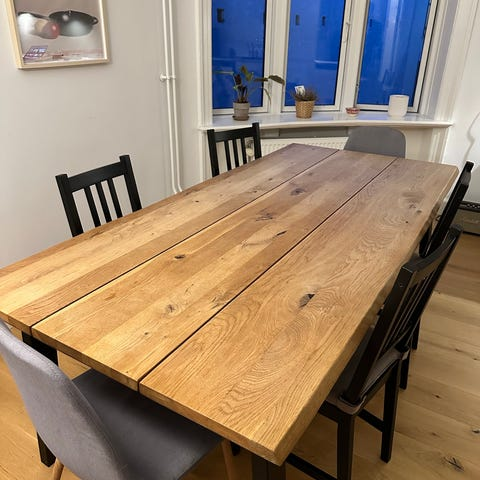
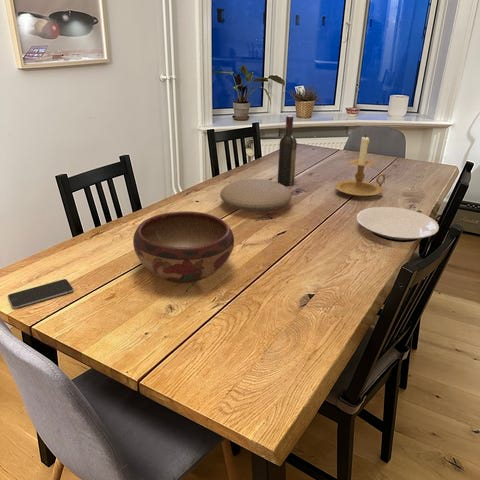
+ decorative bowl (184, 249)
+ wine bottle (287, 150)
+ plate (255, 194)
+ plate (395, 226)
+ candle holder (361, 164)
+ smartphone (41, 293)
